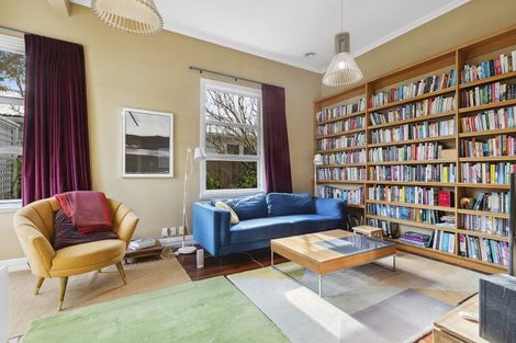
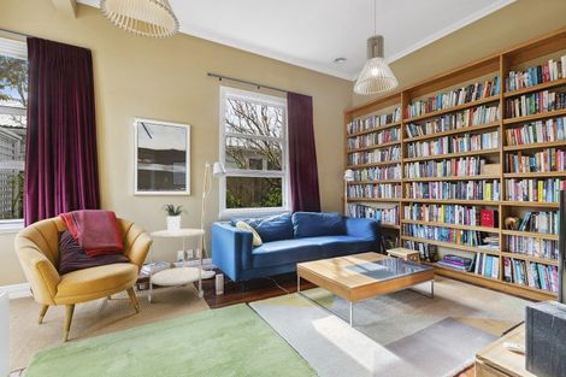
+ side table (177, 267)
+ potted plant (172, 218)
